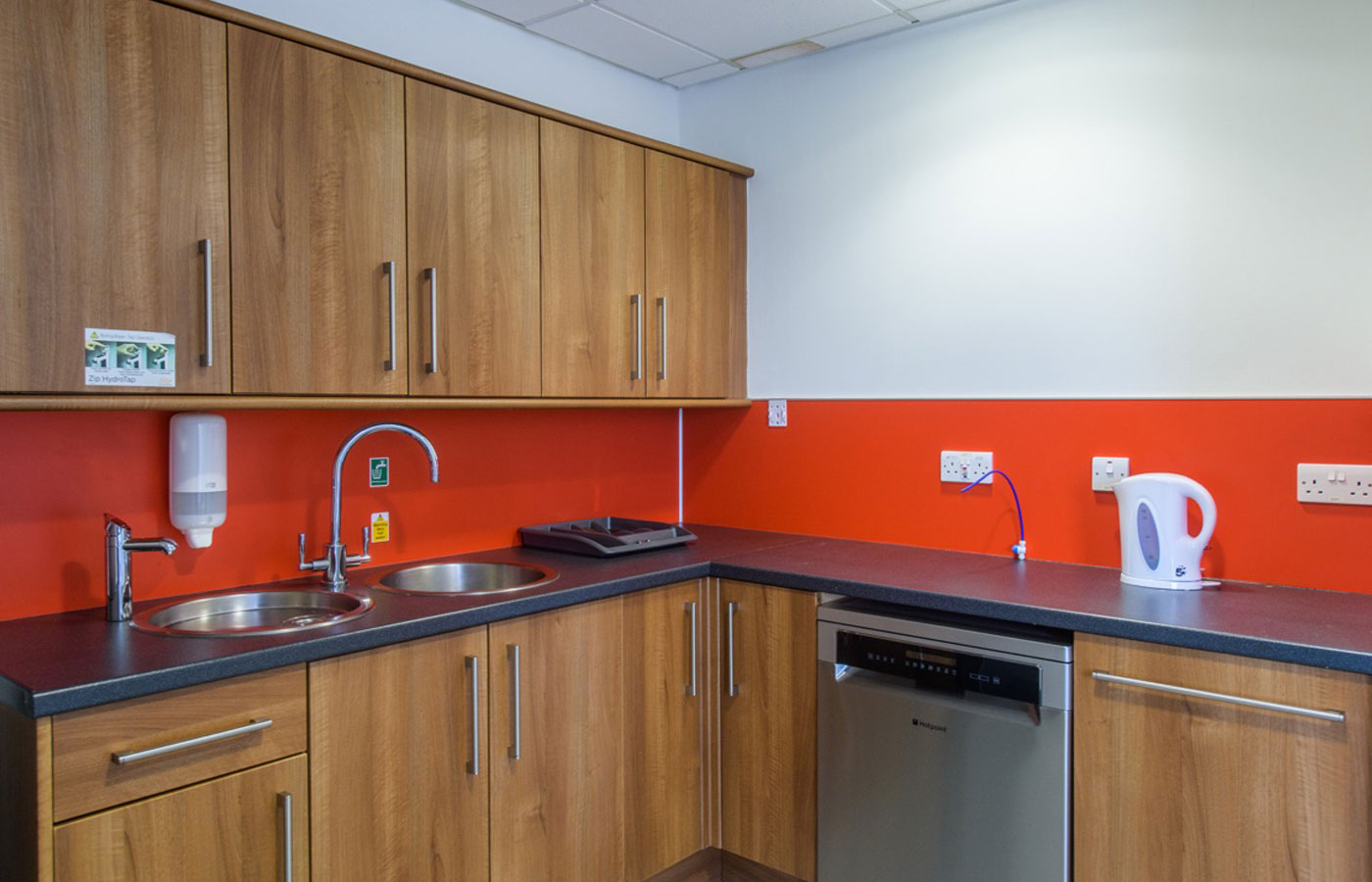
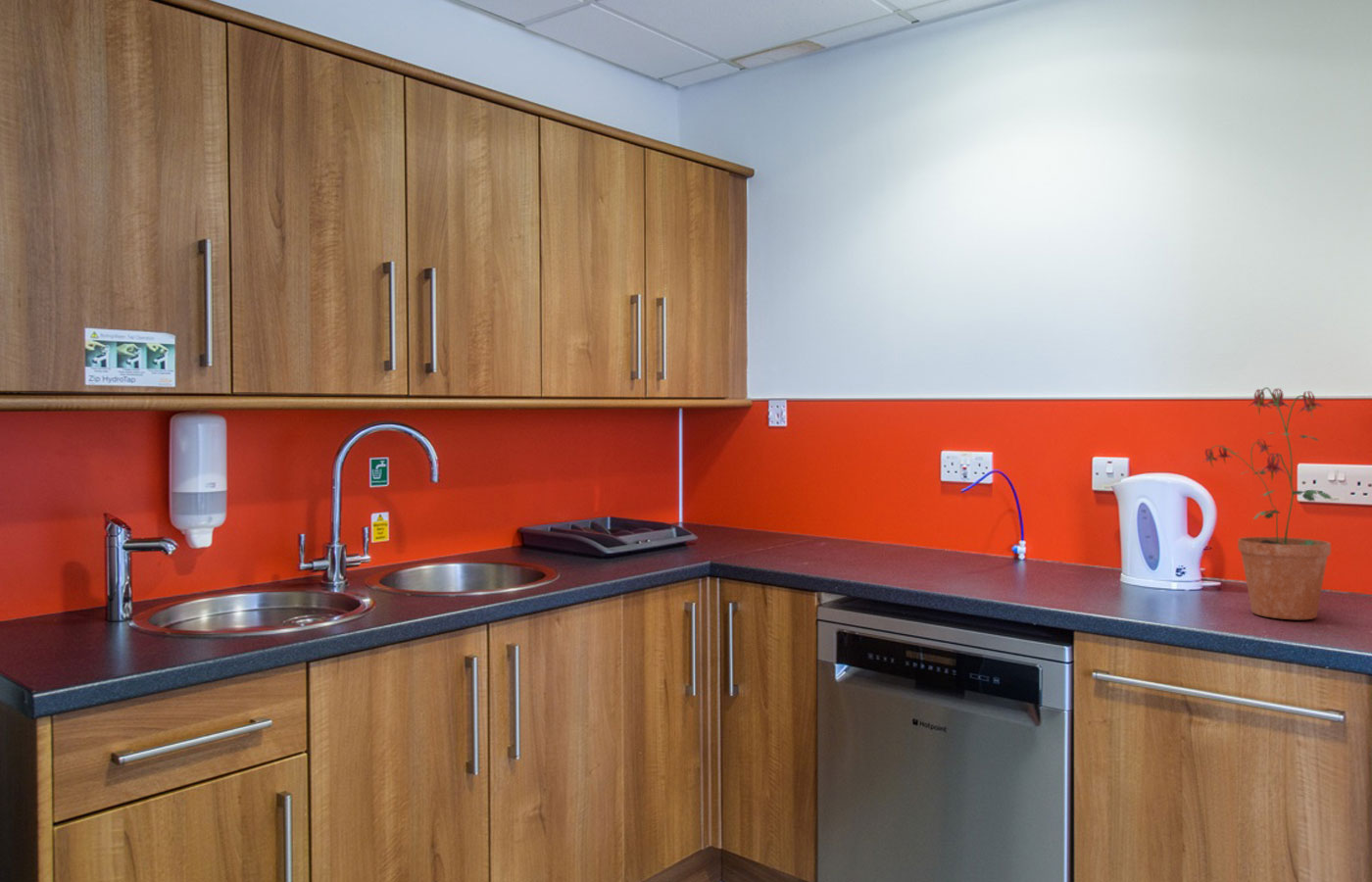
+ potted plant (1271, 501)
